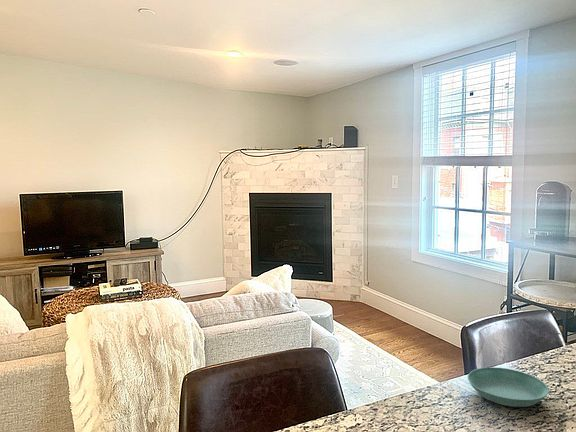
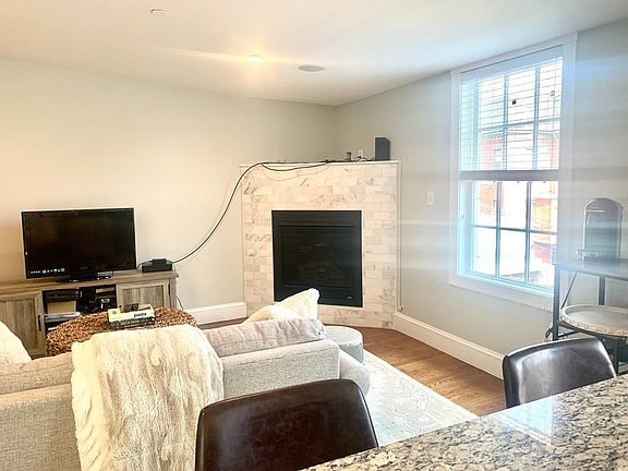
- saucer (506, 388)
